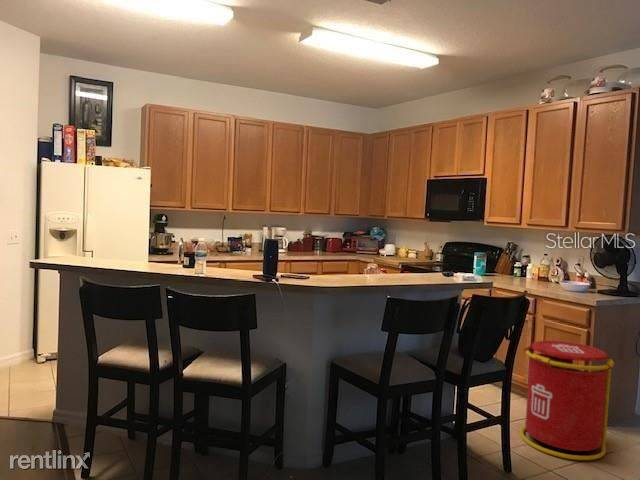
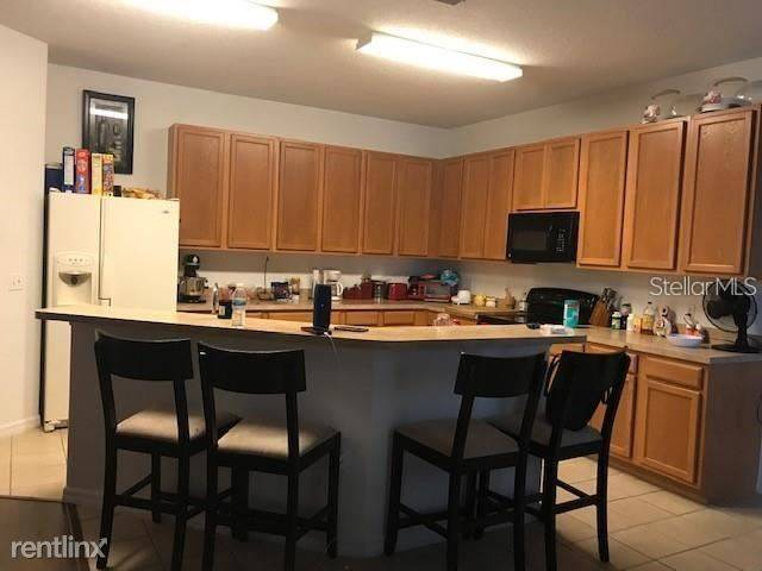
- trash can (564, 395)
